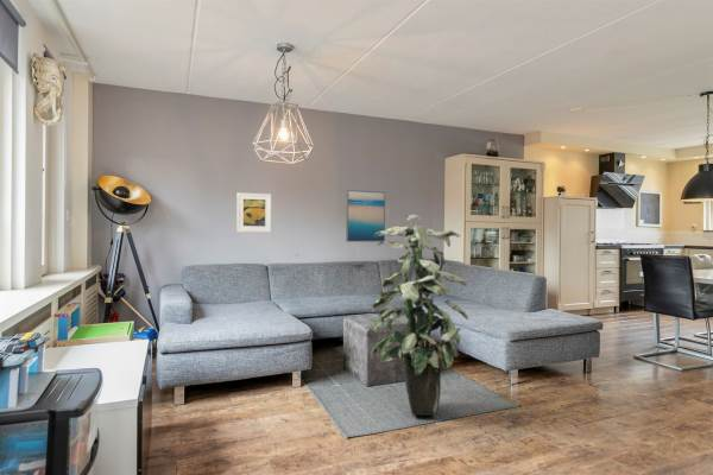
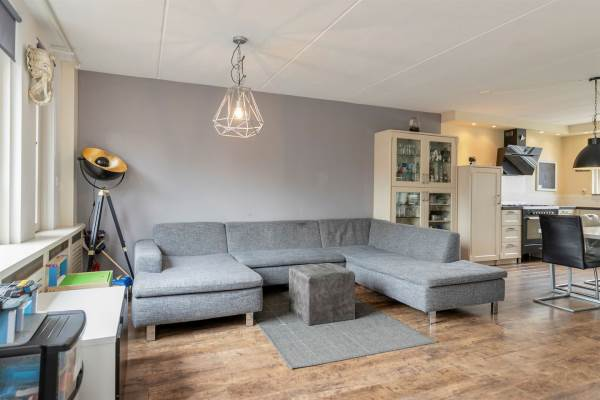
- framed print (253, 213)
- wall art (365, 216)
- indoor plant (416, 312)
